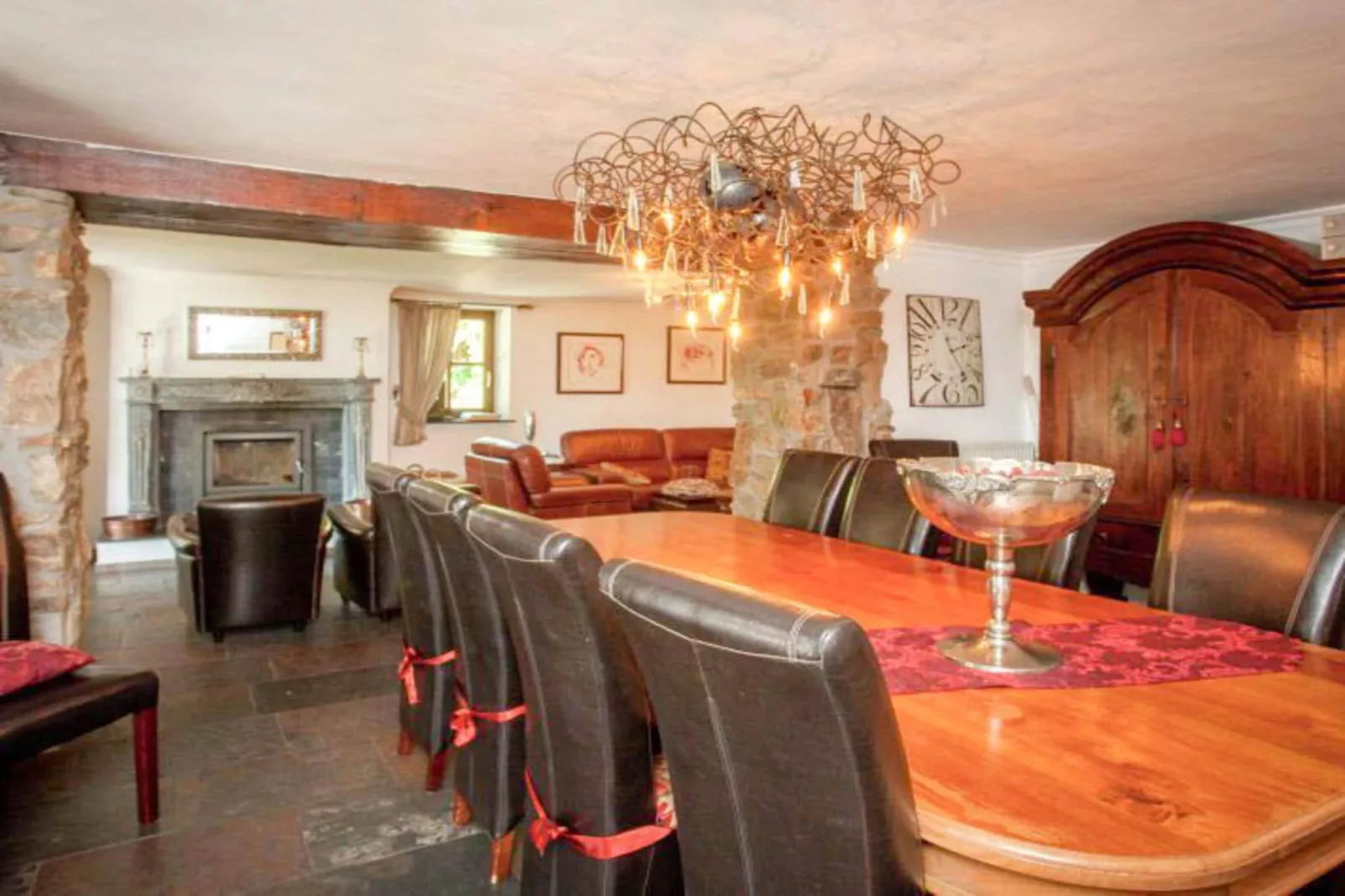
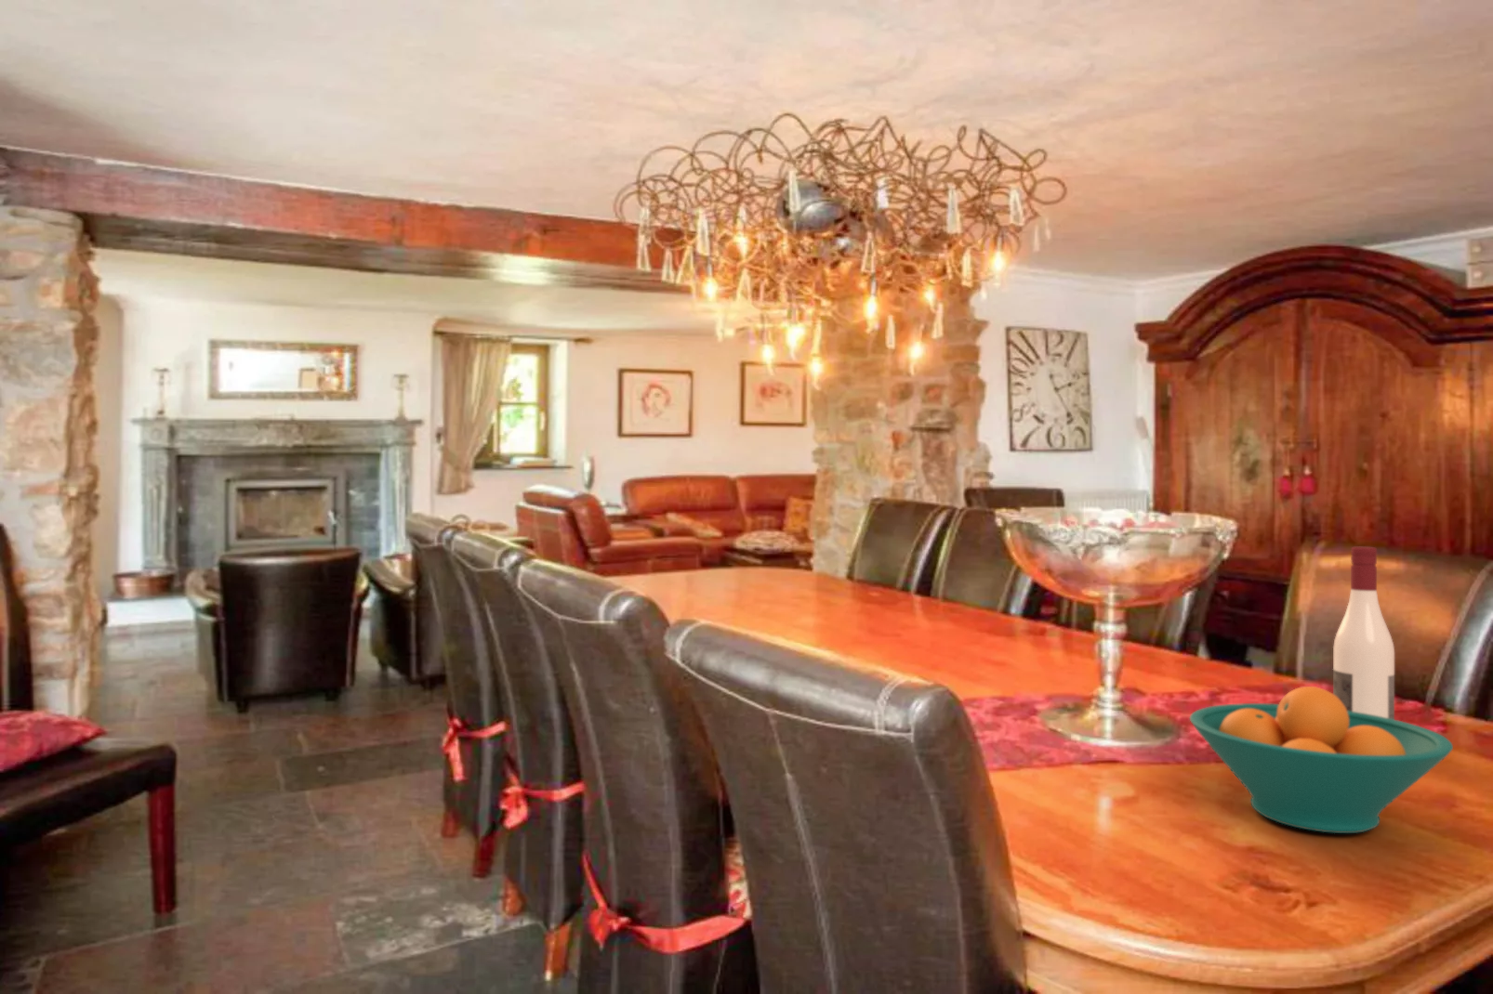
+ alcohol (1363, 643)
+ fruit bowl (1313, 751)
